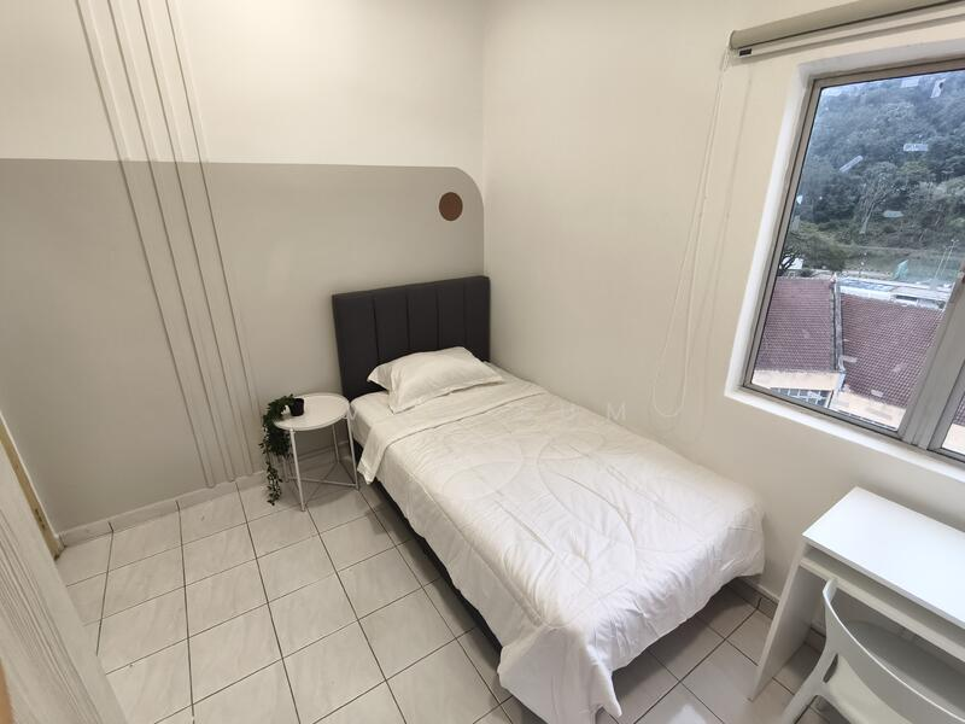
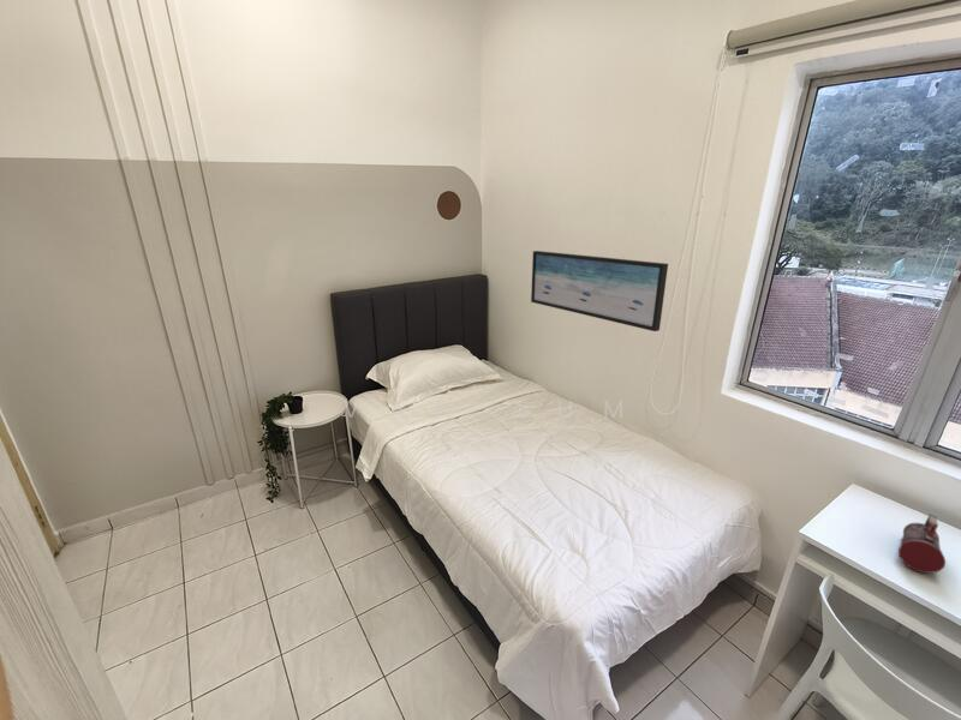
+ wall art (589, 286)
+ beer mug (923, 538)
